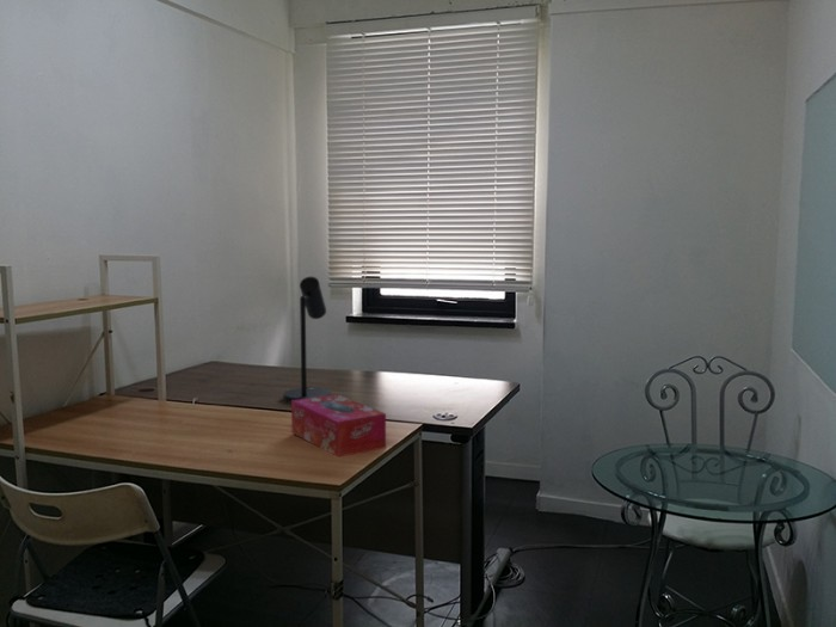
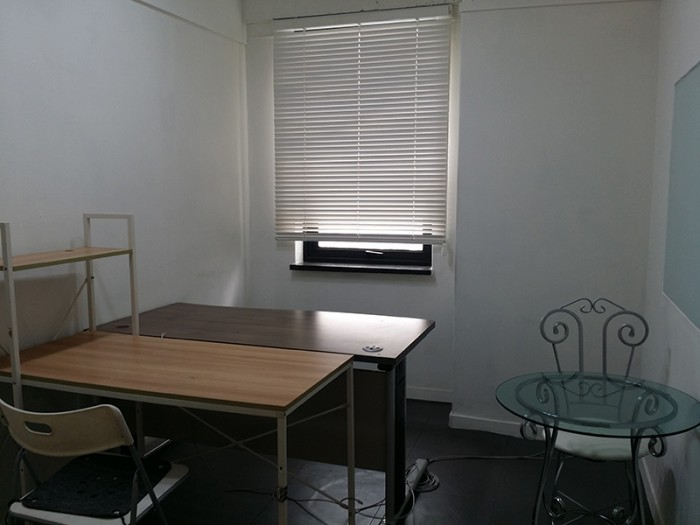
- desk lamp (305, 337)
- tissue box (337, 423)
